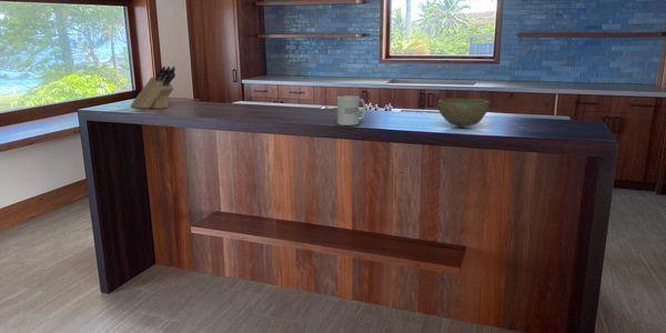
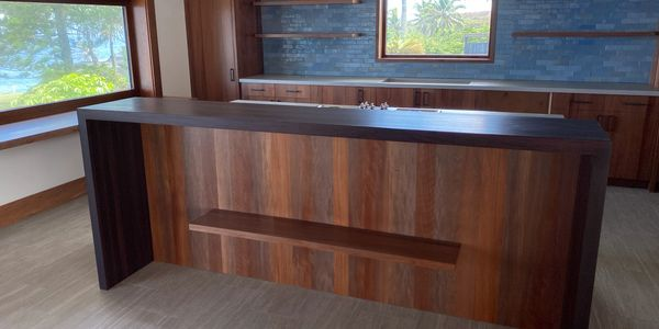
- mug (350, 110)
- knife block (153, 87)
- bowl (463, 113)
